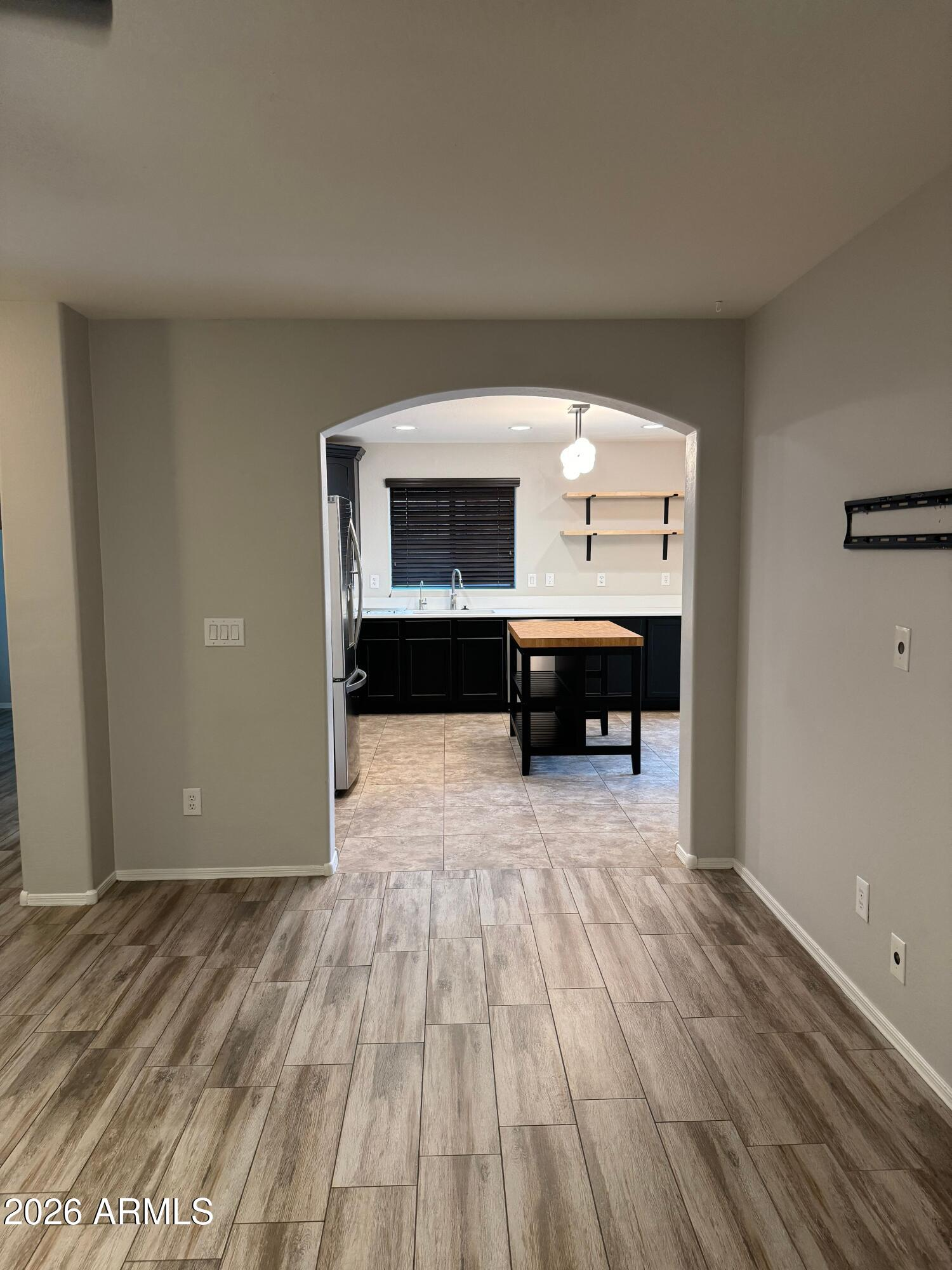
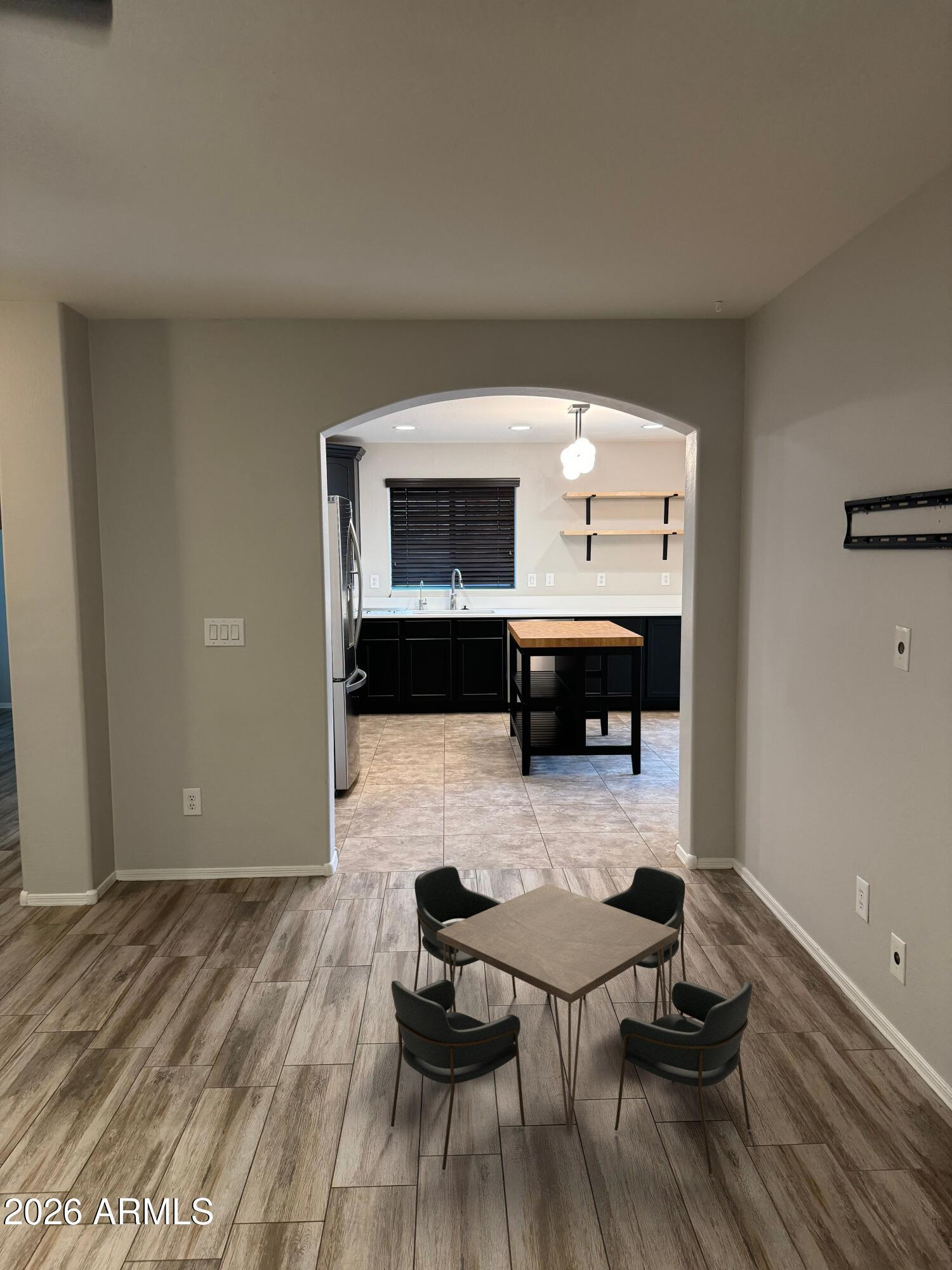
+ dining table (558, 989)
